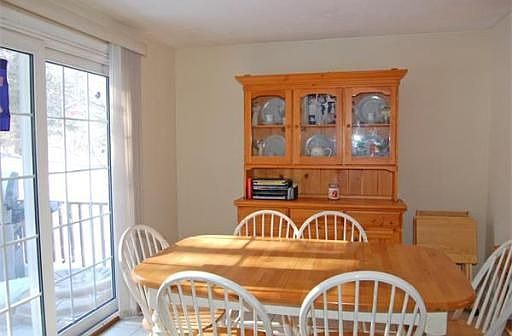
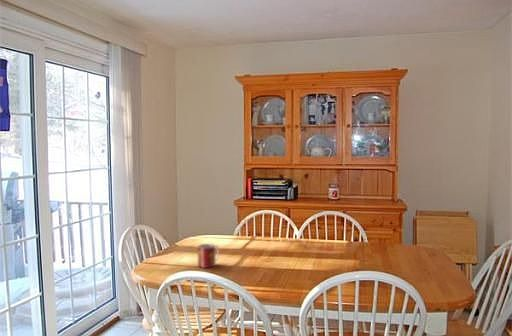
+ mug (209, 254)
